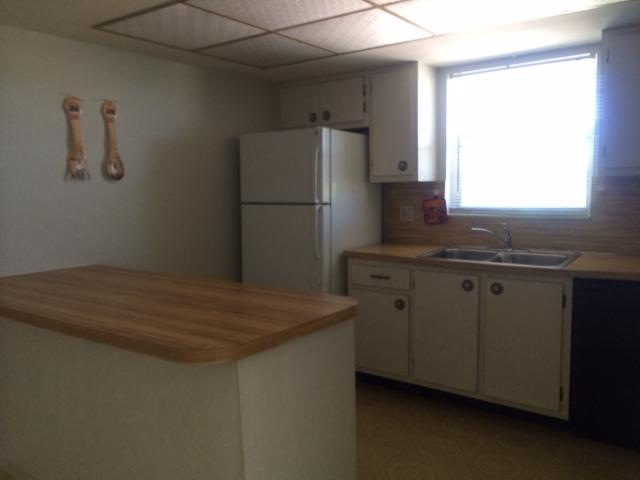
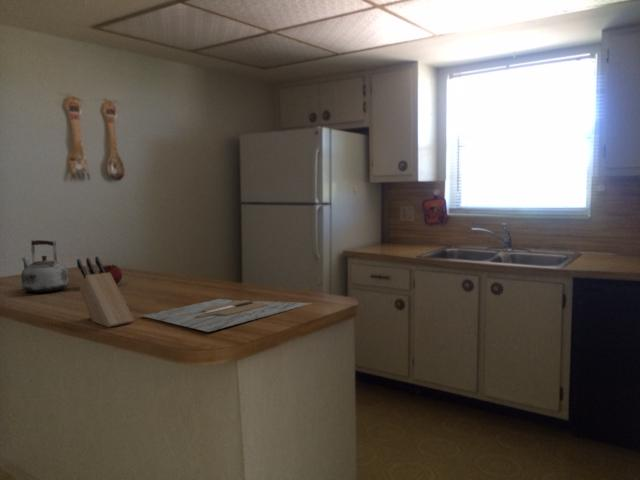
+ kettle (40, 264)
+ knife block (102, 289)
+ fruit (111, 274)
+ cutting board (231, 307)
